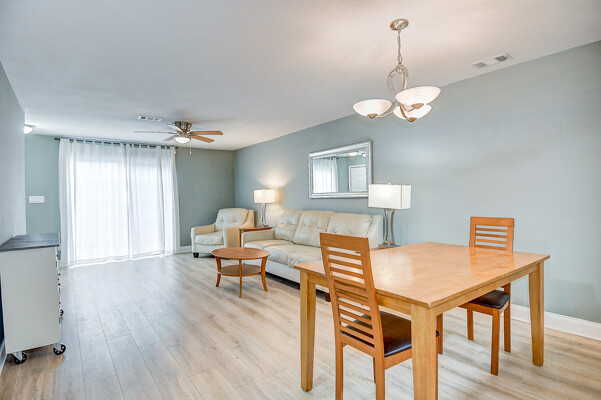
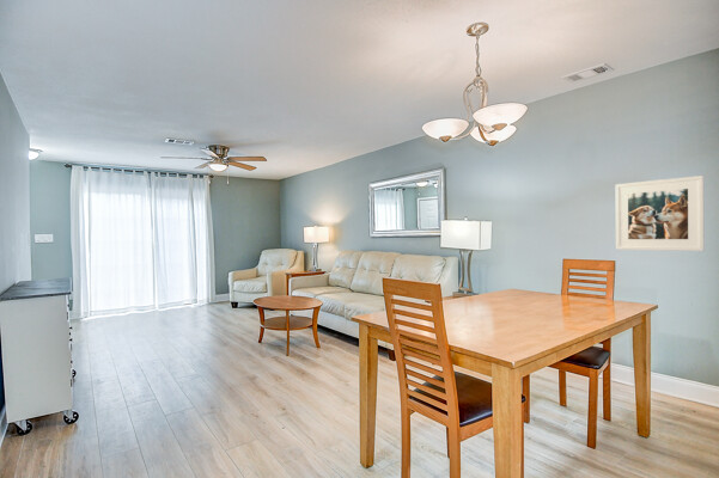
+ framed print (657, 215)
